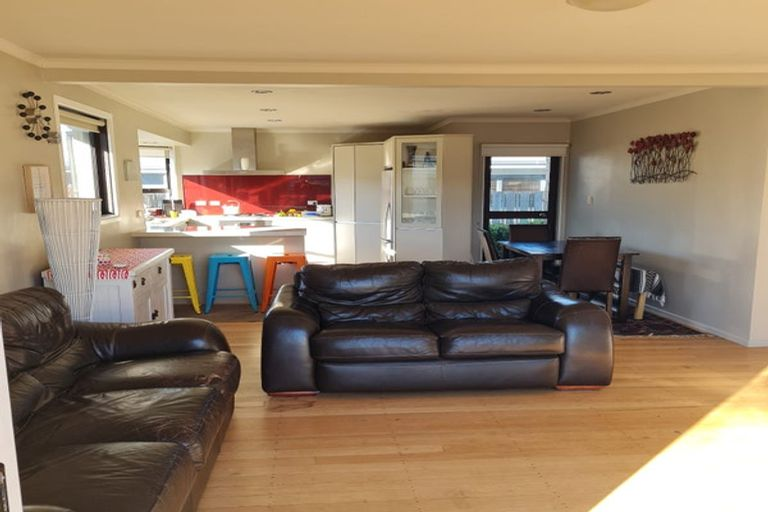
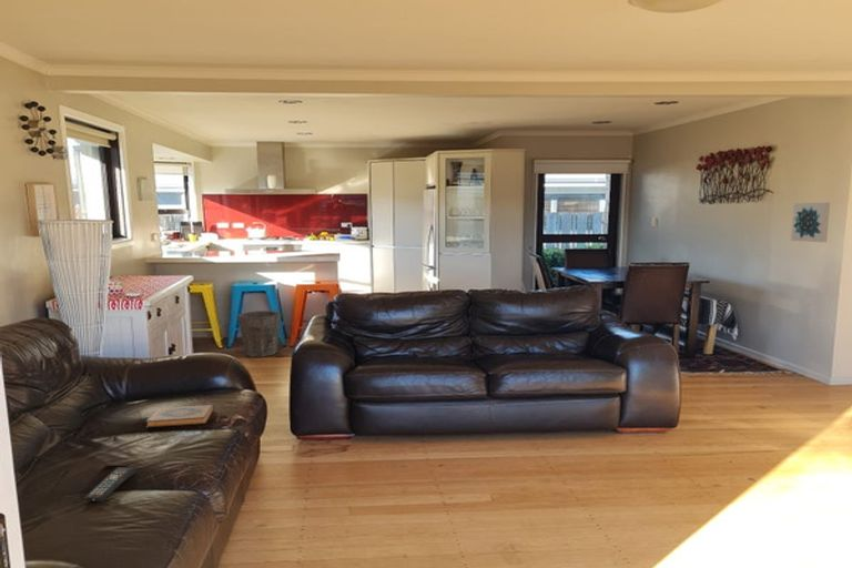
+ hardback book (181, 415)
+ remote control (112, 483)
+ waste bin (260, 333)
+ wall art (809, 222)
